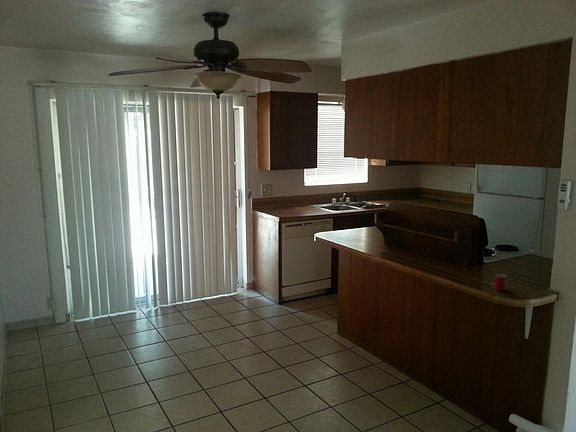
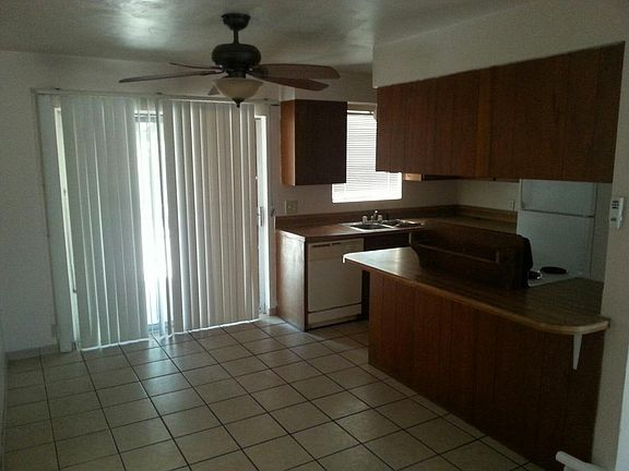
- mug (499, 280)
